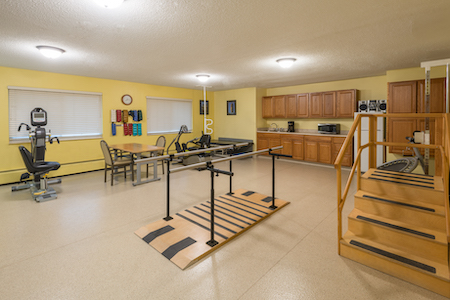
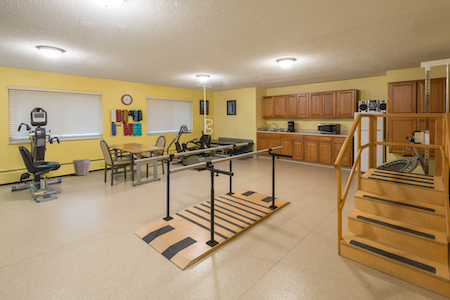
+ waste bin (81, 167)
